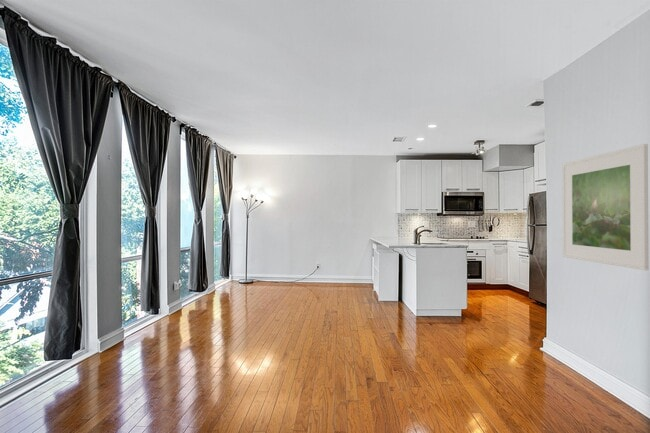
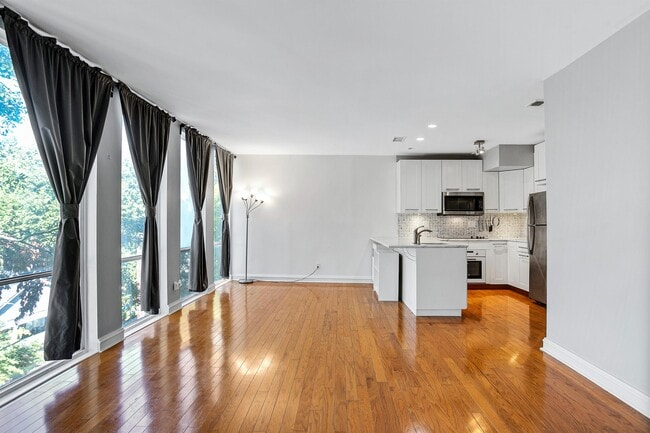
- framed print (598, 208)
